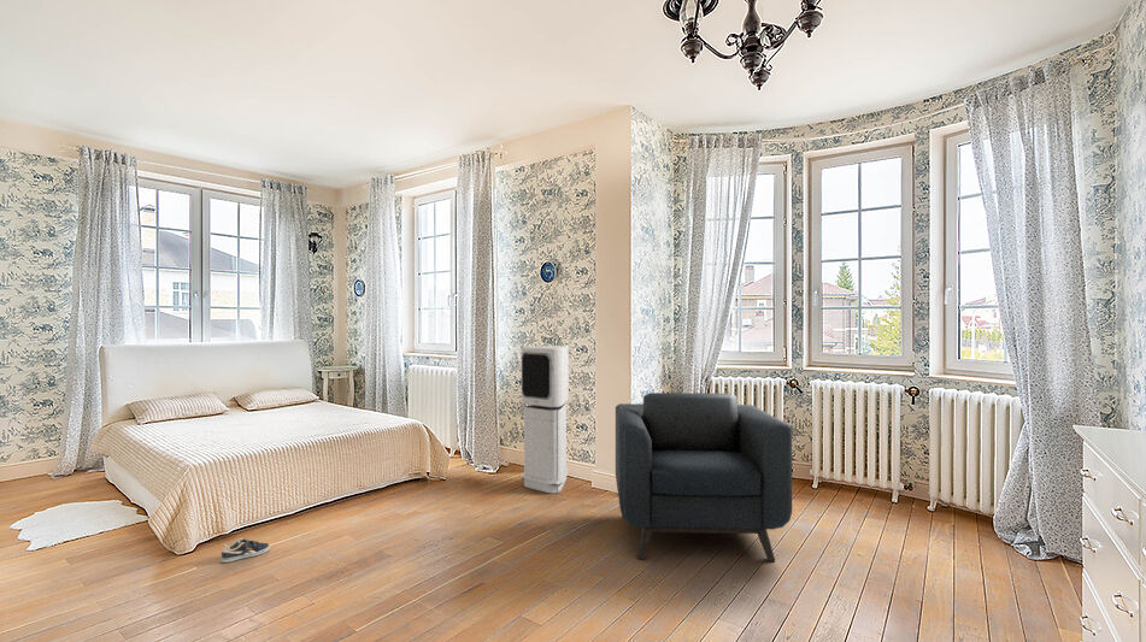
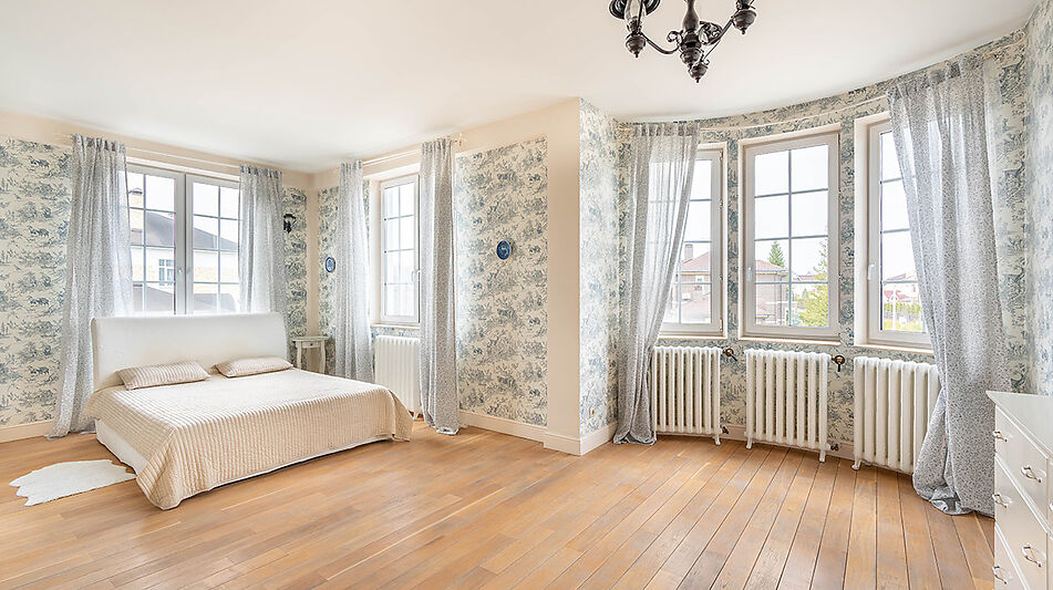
- air purifier (551, 416)
- sneaker (246, 547)
- armchair (694, 465)
